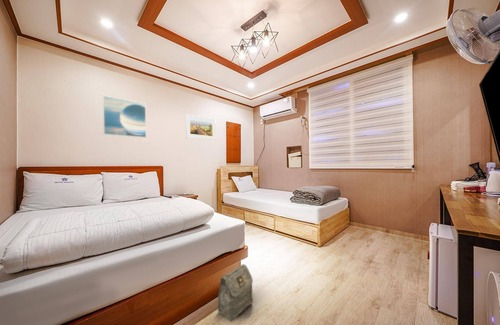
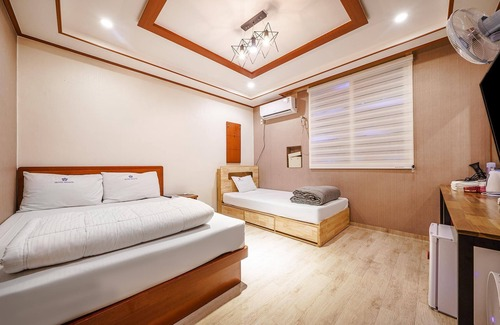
- bag (236, 289)
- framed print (125, 118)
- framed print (201, 128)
